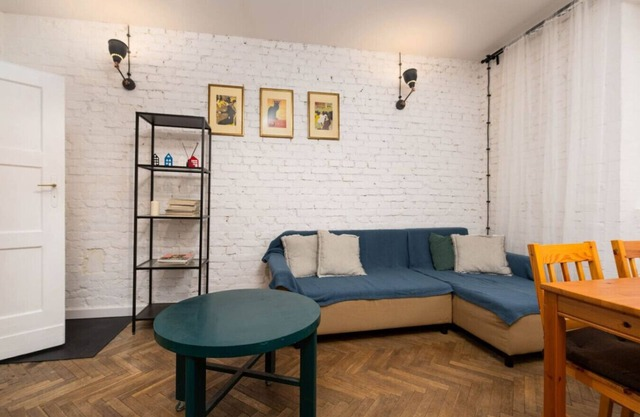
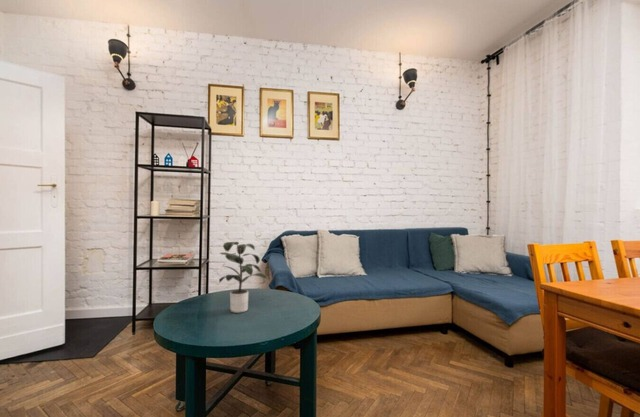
+ potted plant (244, 271)
